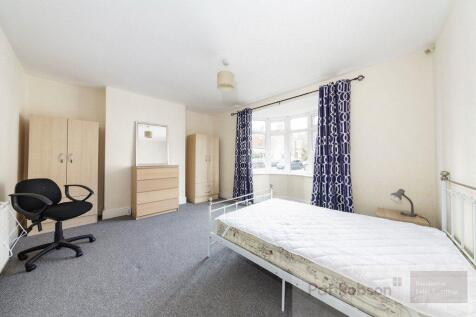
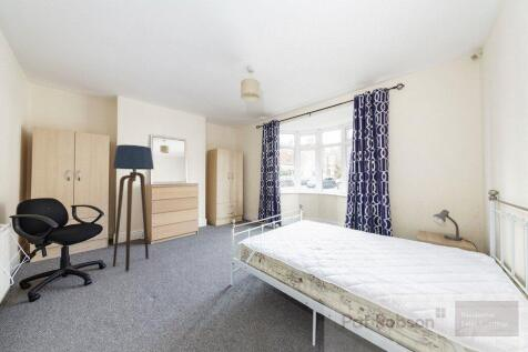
+ floor lamp (131, 204)
